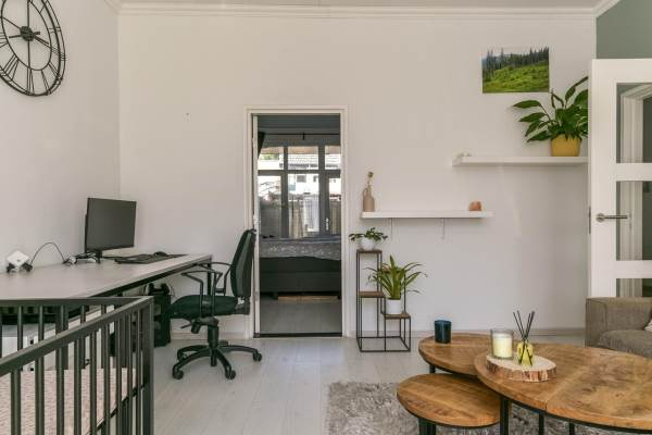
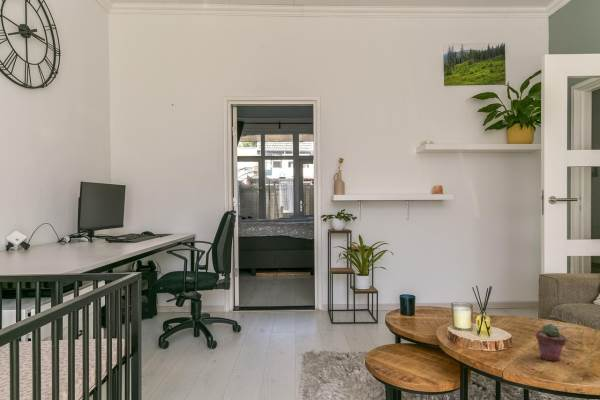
+ potted succulent (550, 341)
